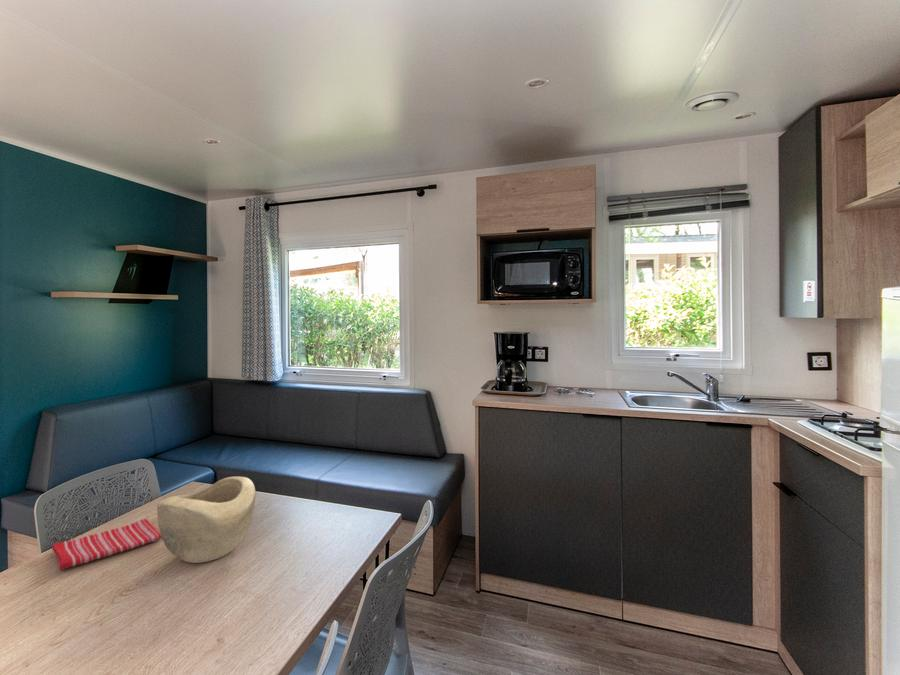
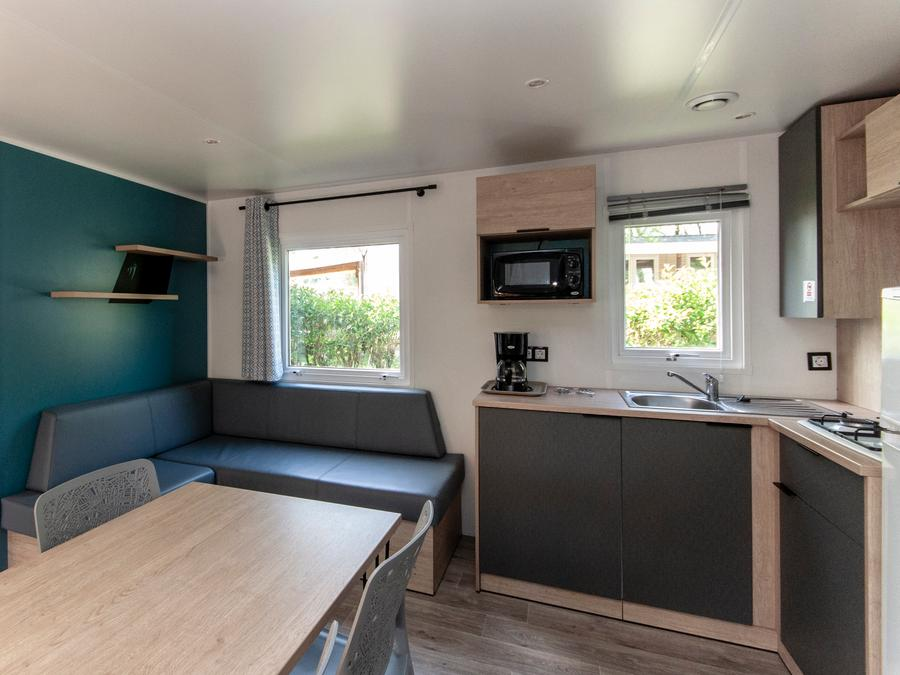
- dish towel (108, 541)
- decorative bowl (209, 519)
